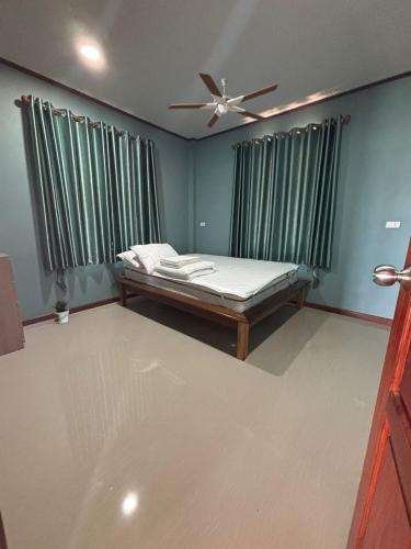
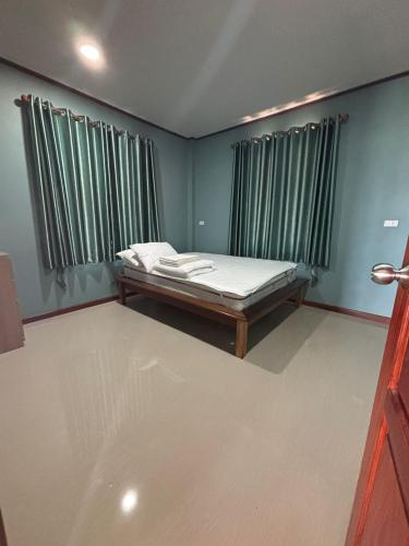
- potted plant (60, 310)
- ceiling fan (219, 97)
